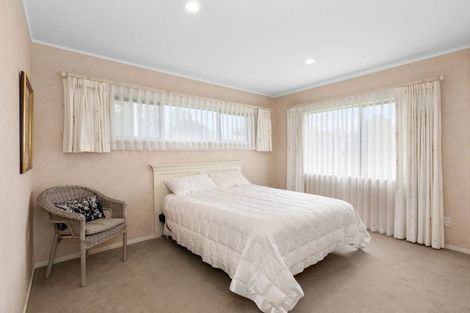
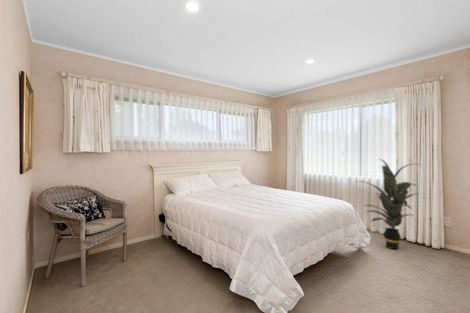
+ indoor plant (389, 202)
